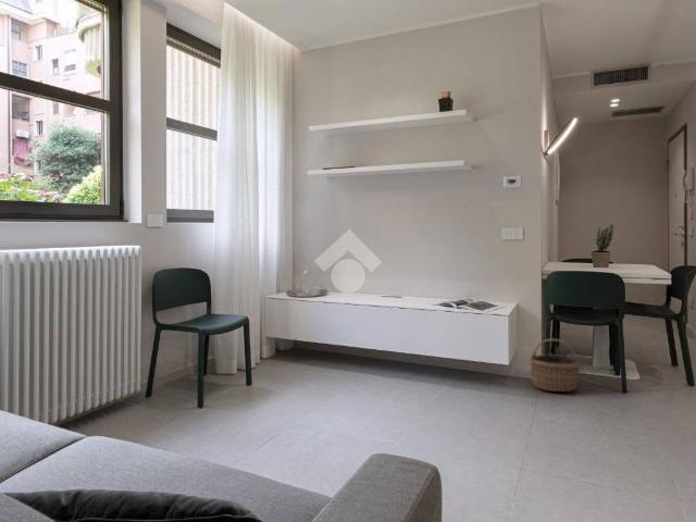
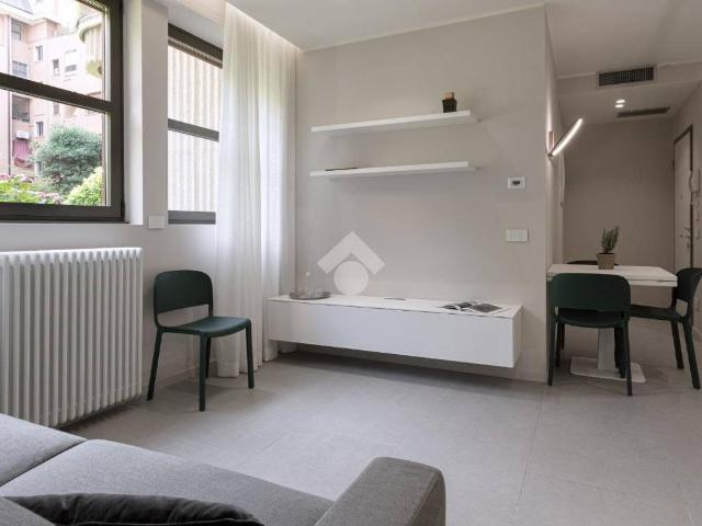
- wicker basket (554, 363)
